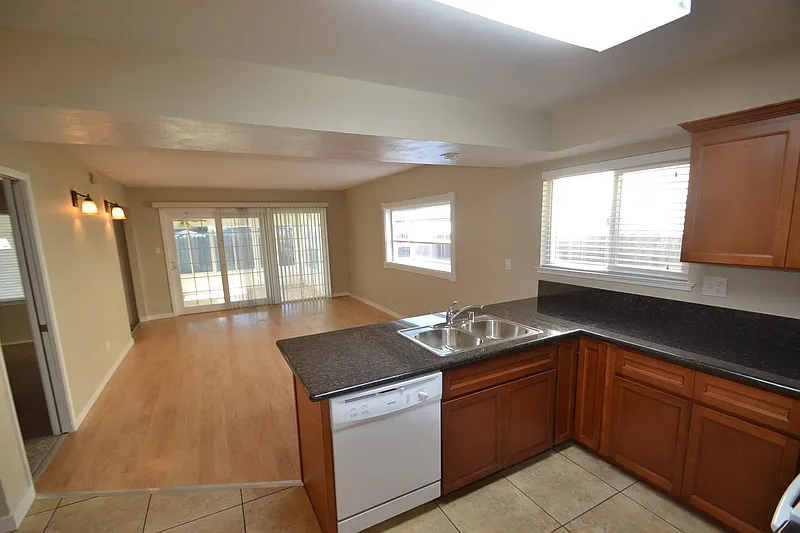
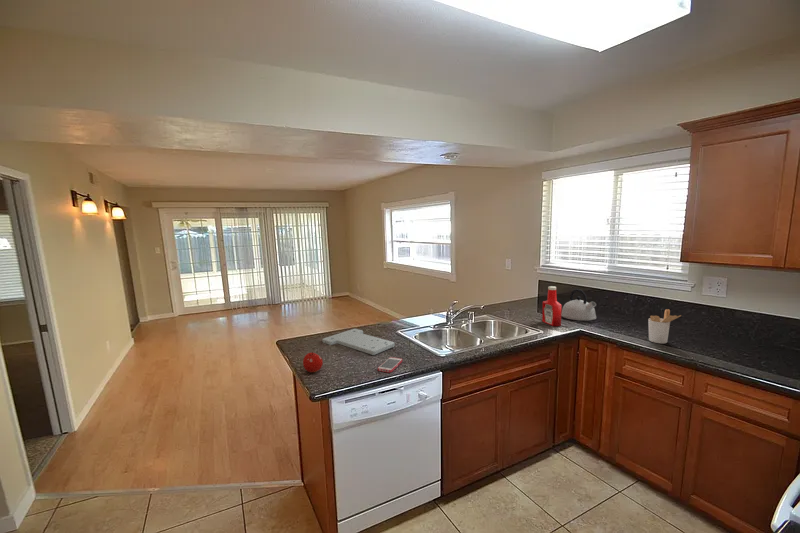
+ fruit (312, 361)
+ soap bottle (551, 305)
+ utensil holder (663, 326)
+ smartphone (390, 364)
+ cutting board (360, 341)
+ kettle (579, 303)
